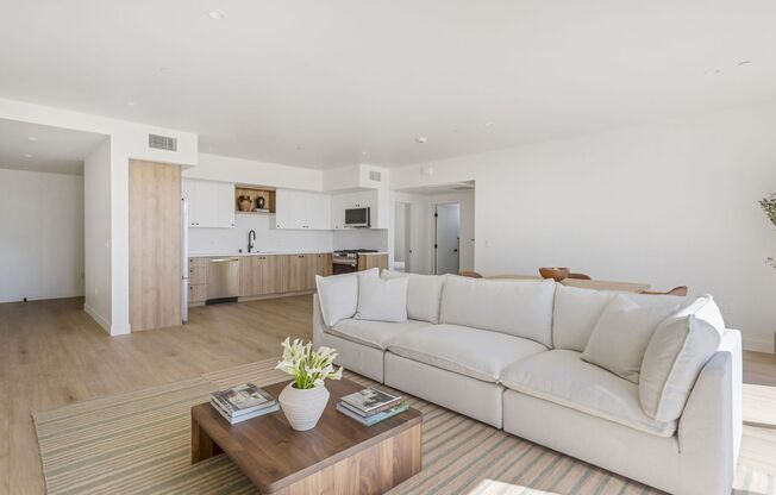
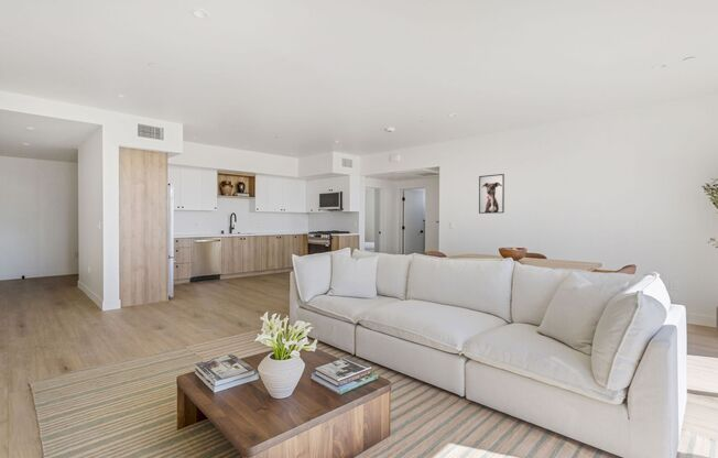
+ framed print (491, 194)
